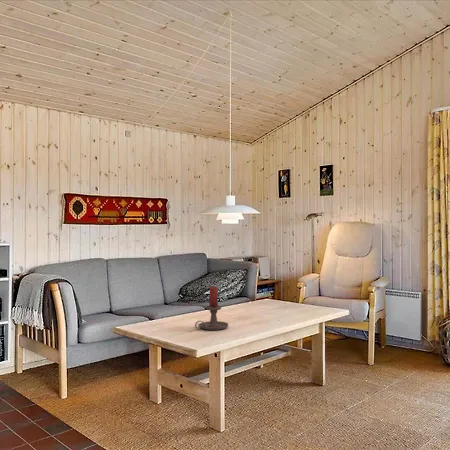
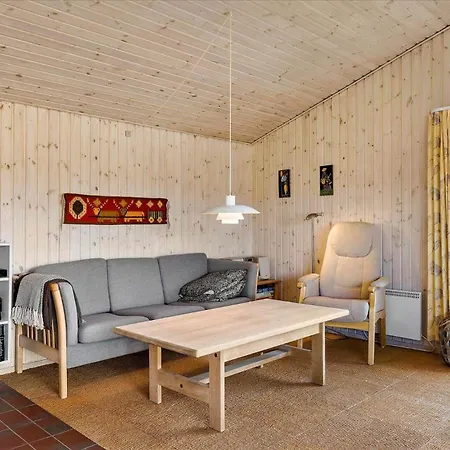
- candle holder (210, 307)
